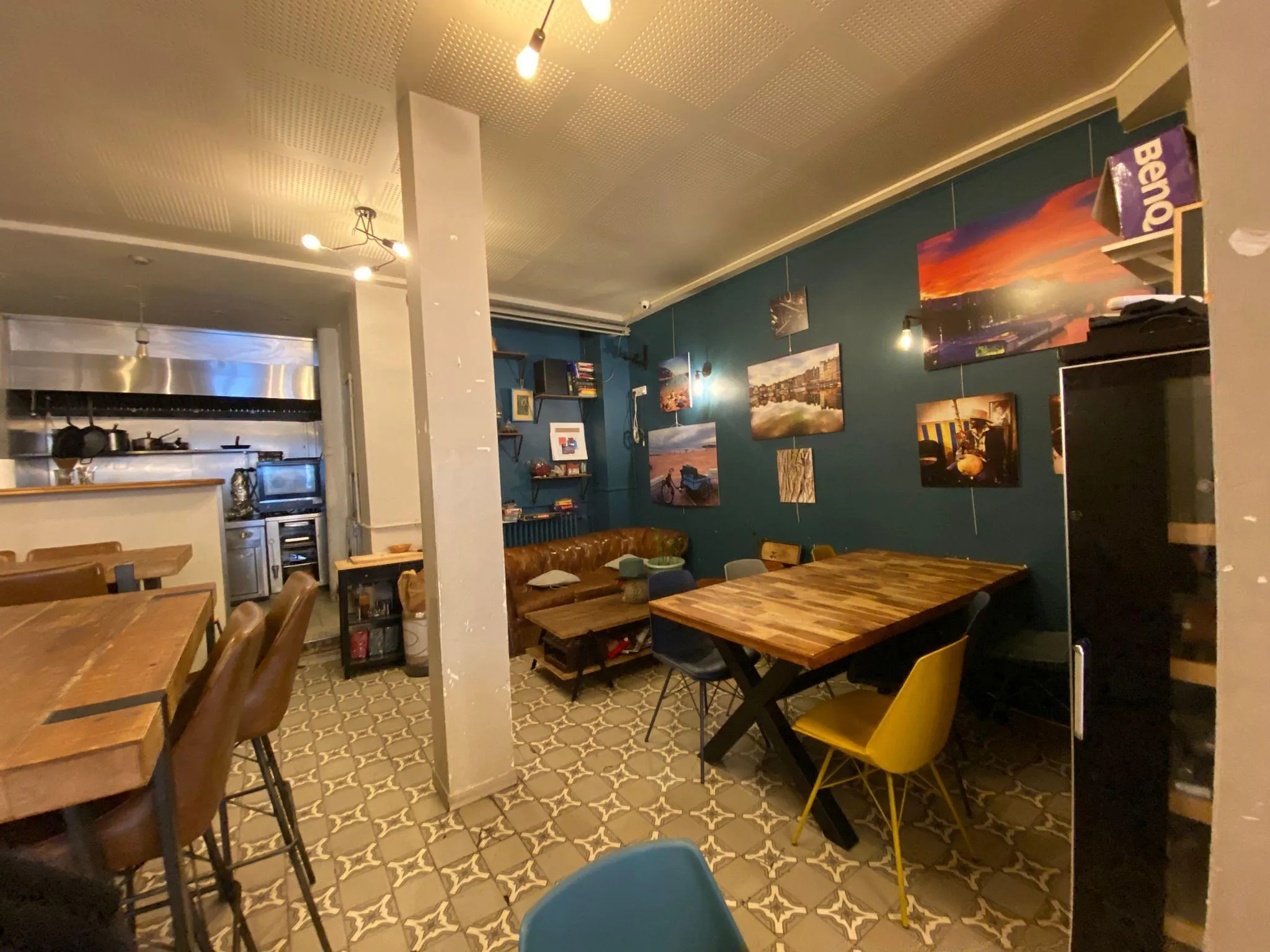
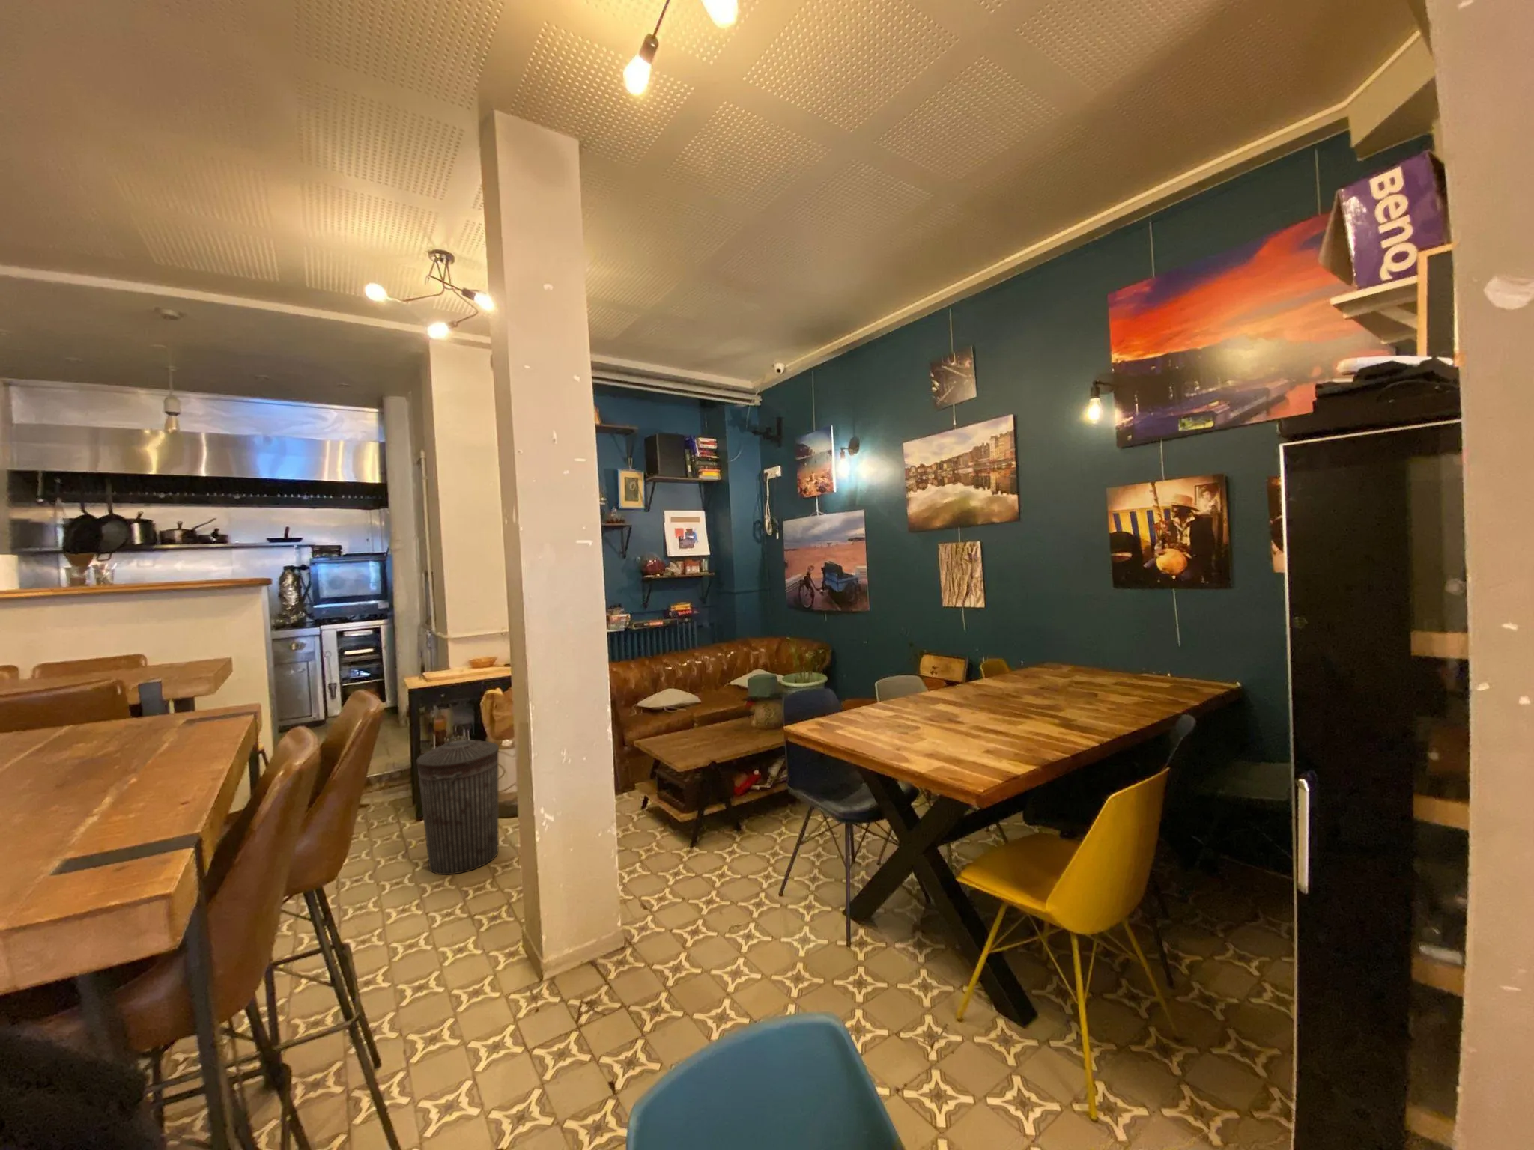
+ trash can (461, 797)
